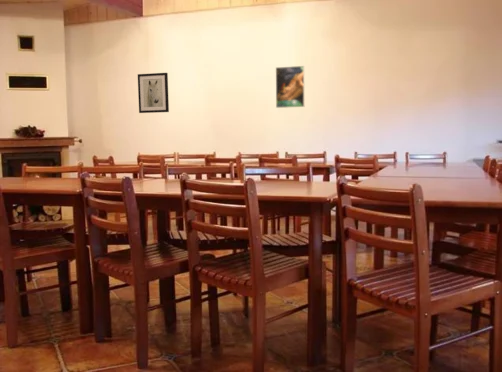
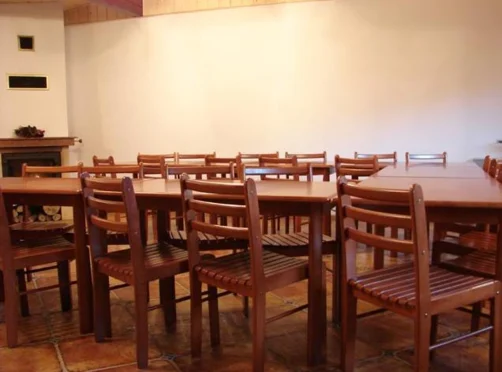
- wall art (153, 93)
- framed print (290, 87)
